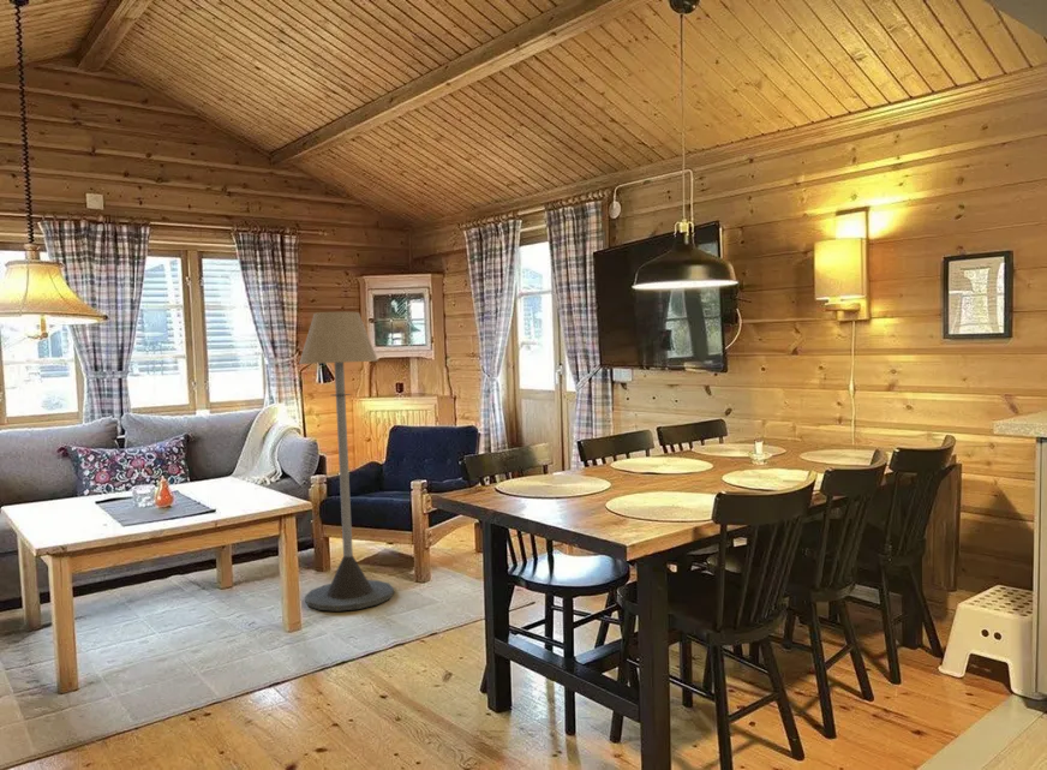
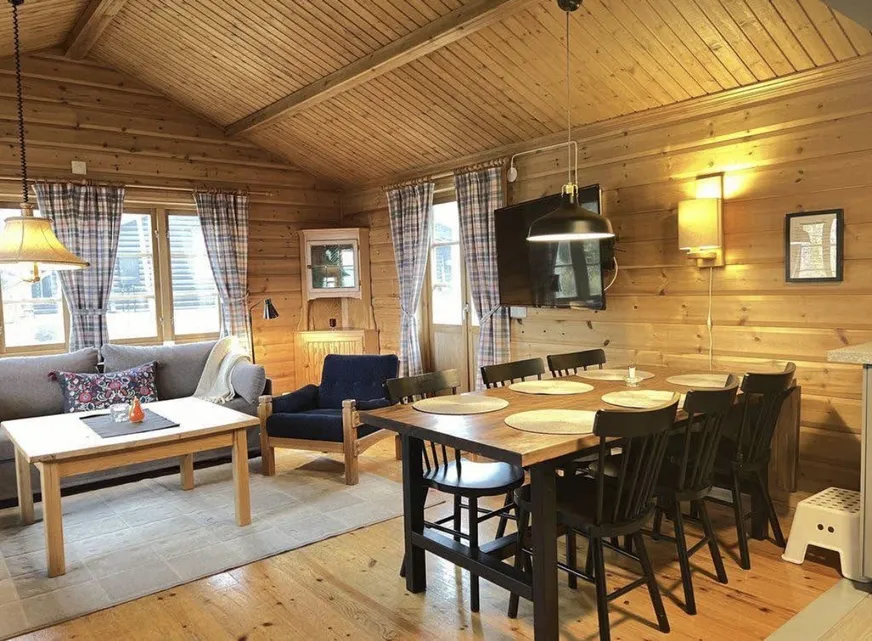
- floor lamp (342, 455)
